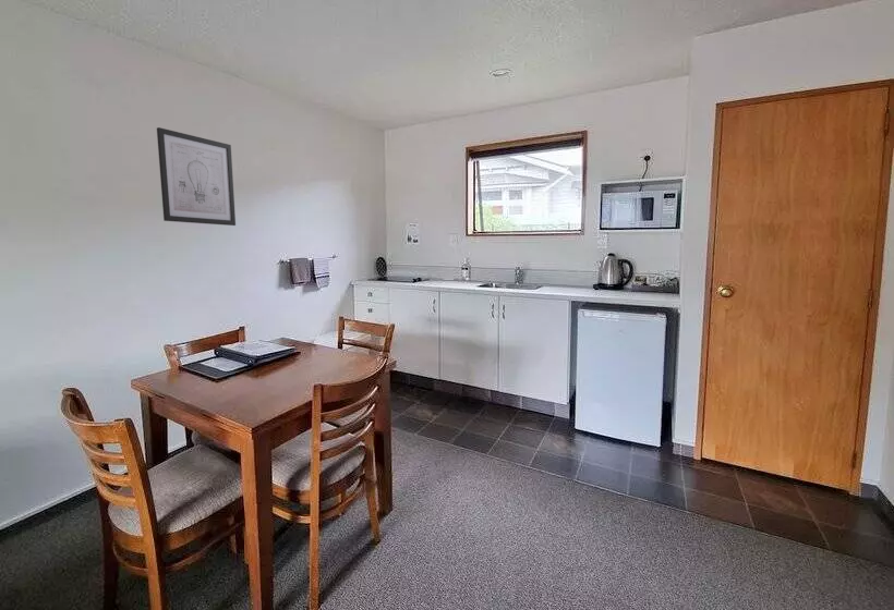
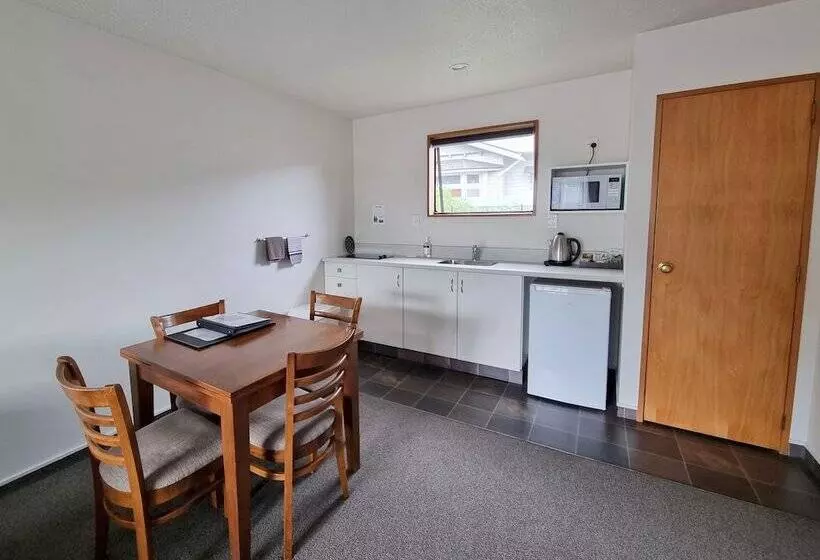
- wall art (198, 180)
